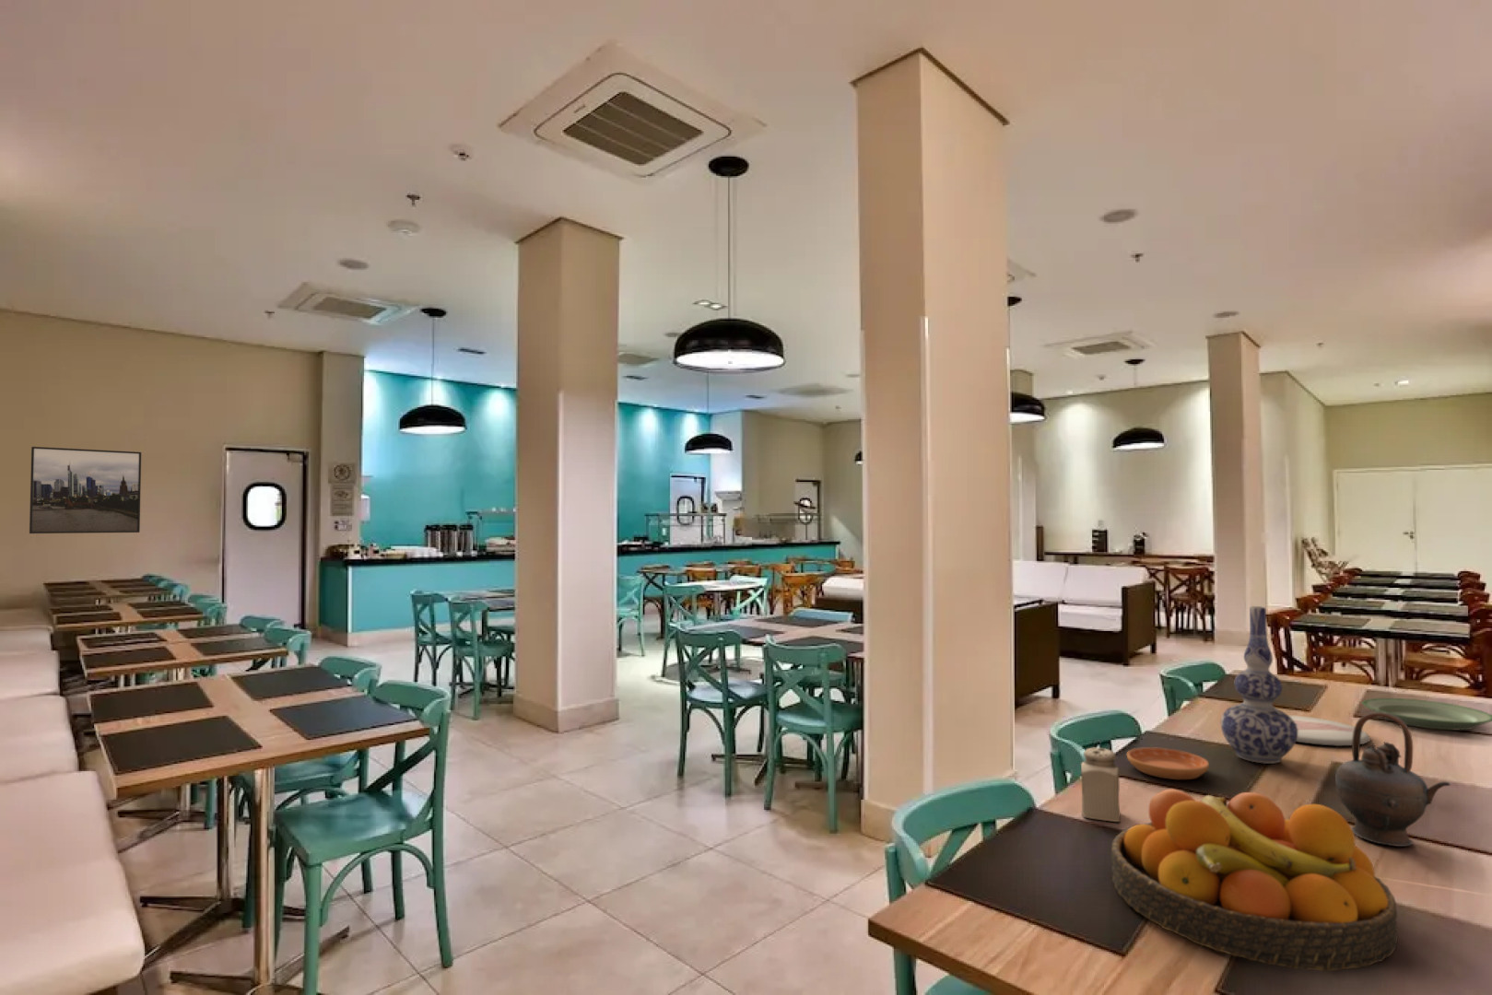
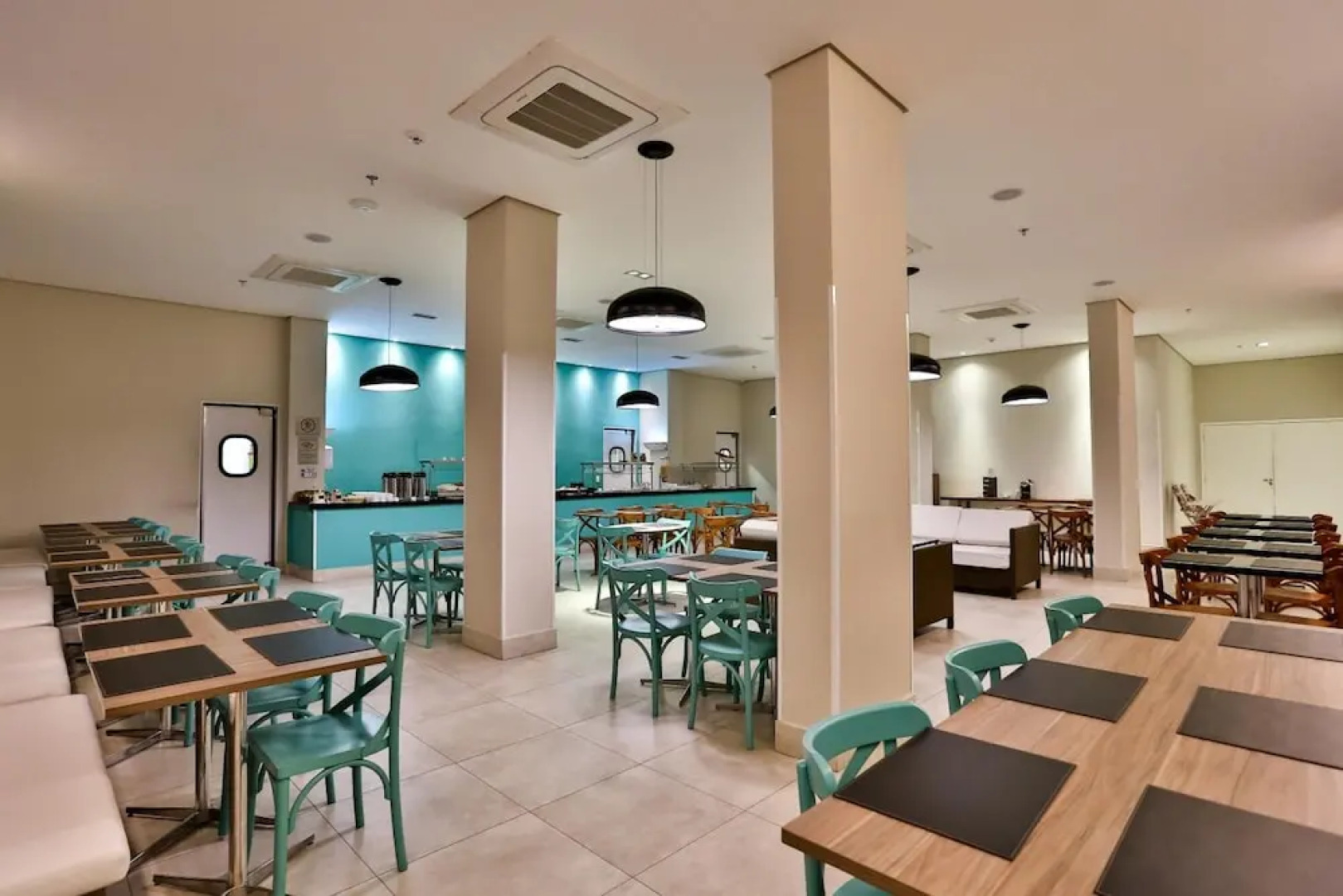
- teapot (1391, 777)
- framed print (88, 491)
- fruit bowl (1241, 850)
- plate (1425, 715)
- plate (1305, 727)
- saucer (1166, 764)
- vase (1256, 682)
- salt shaker (1100, 782)
